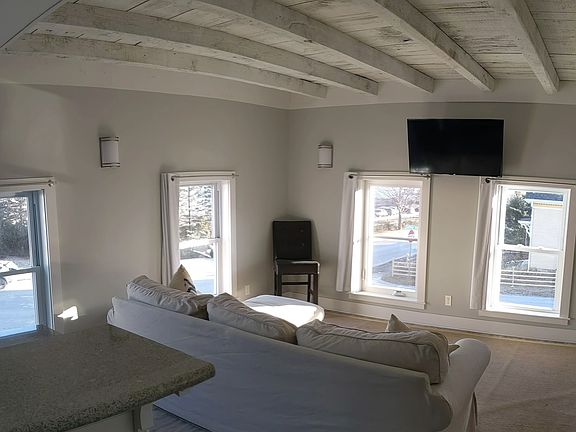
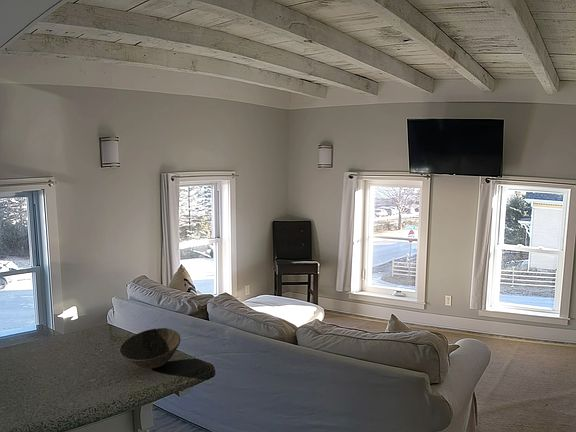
+ bowl (126, 359)
